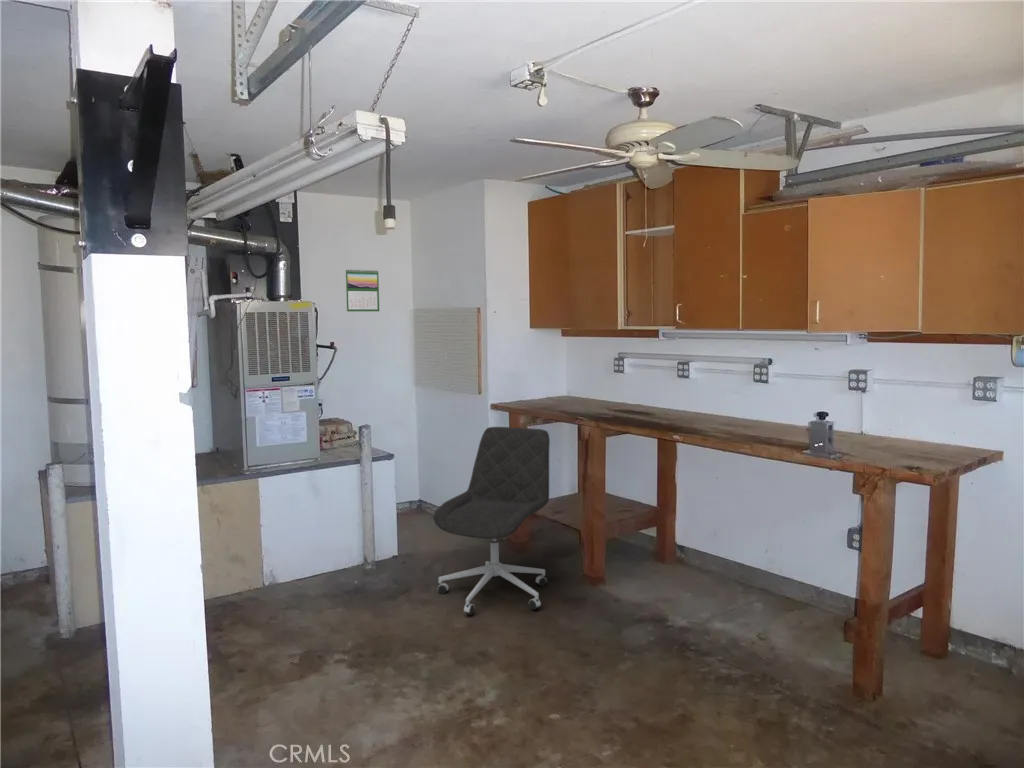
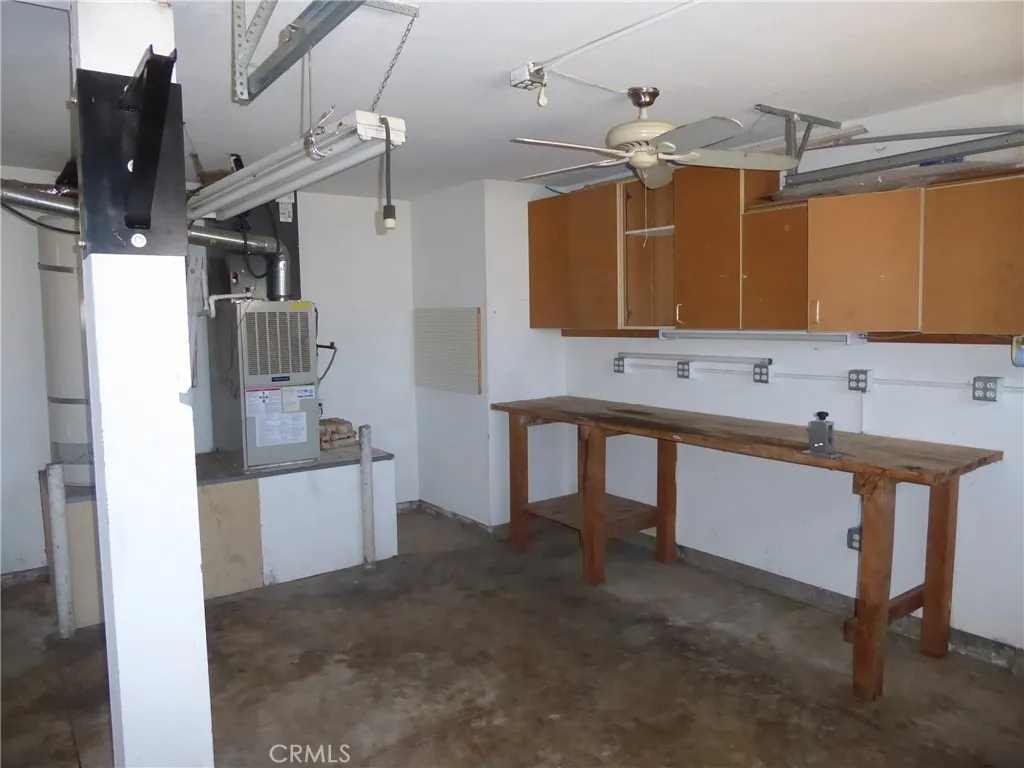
- office chair (495, 515)
- calendar (362, 290)
